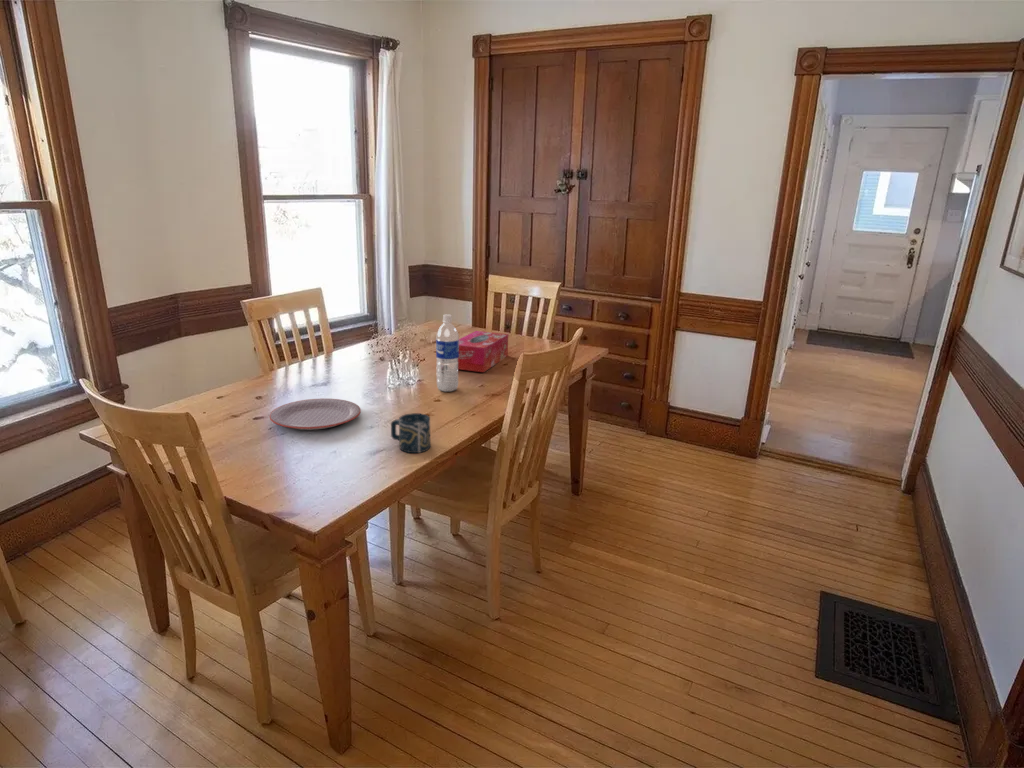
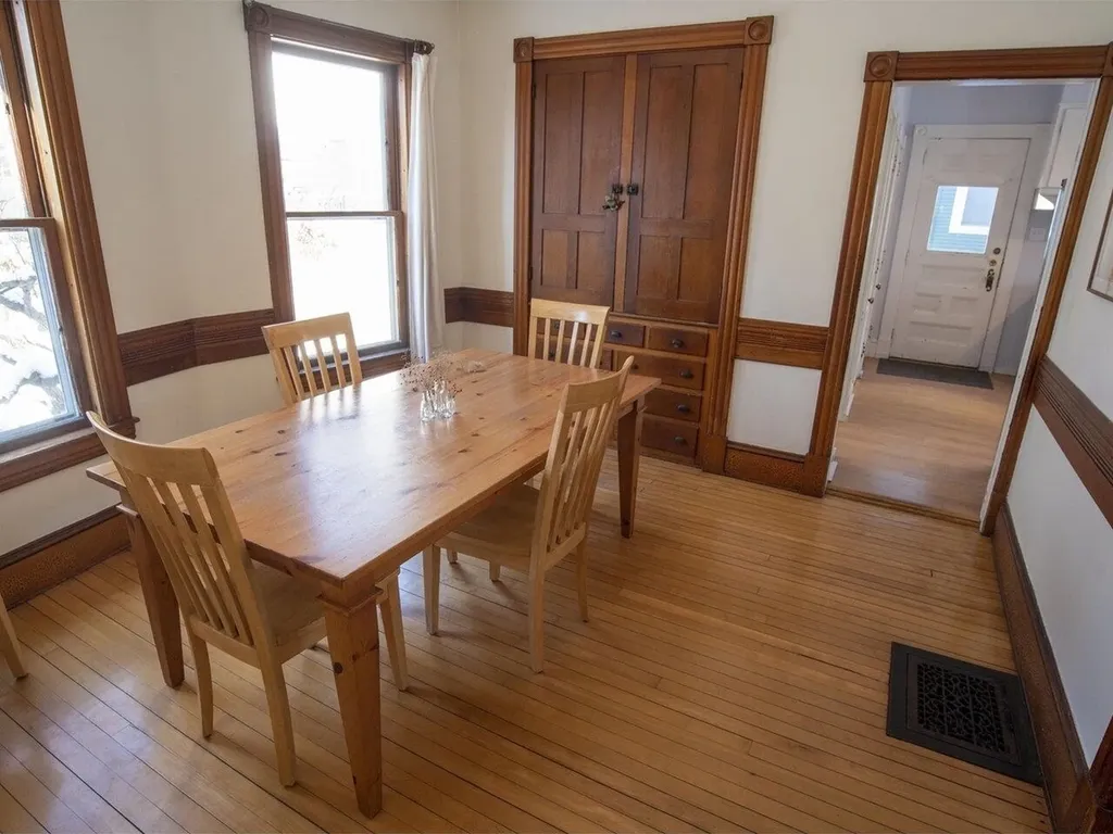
- tissue box (479, 350)
- water bottle (447, 352)
- cup (410, 432)
- plate (316, 415)
